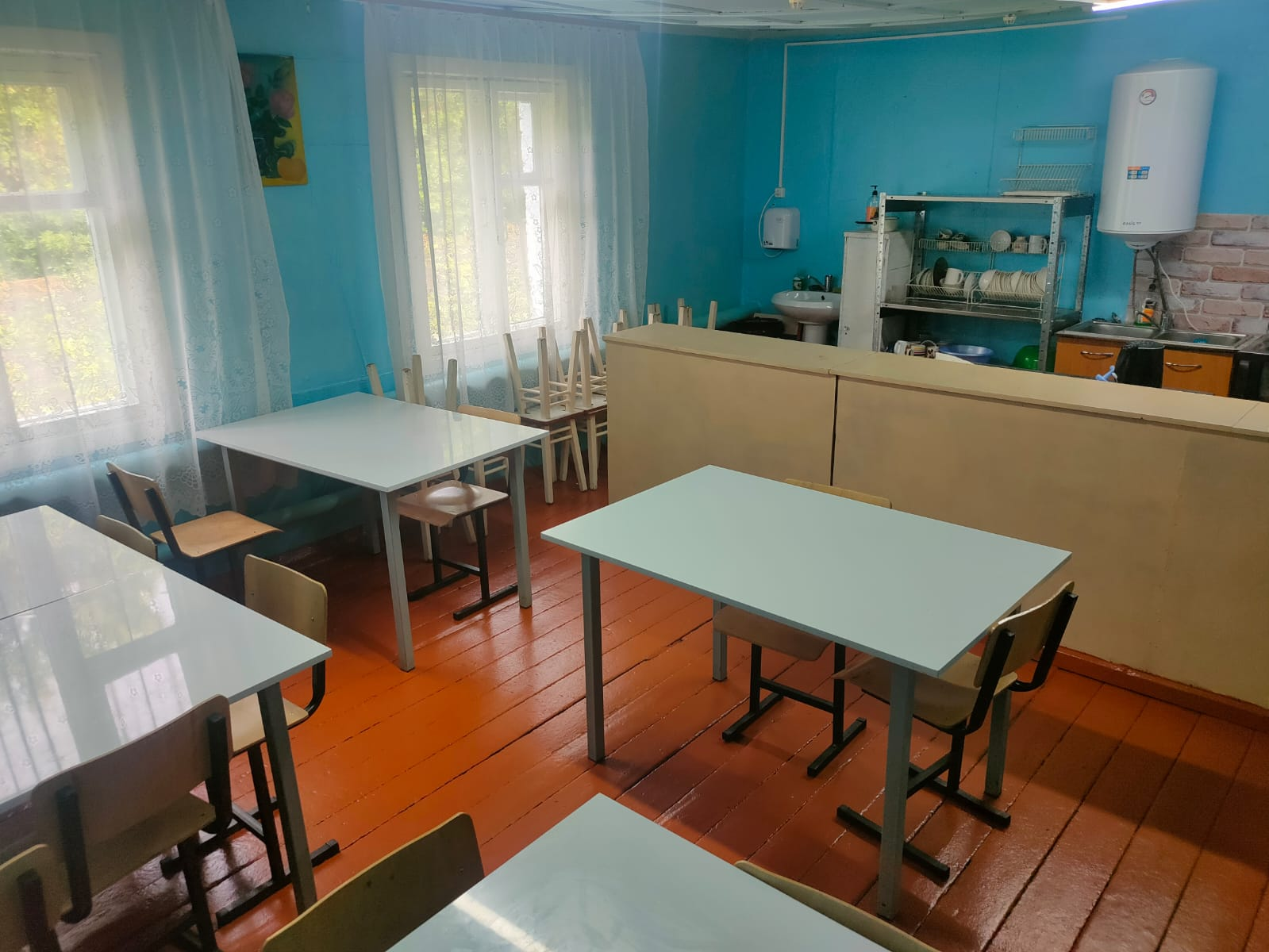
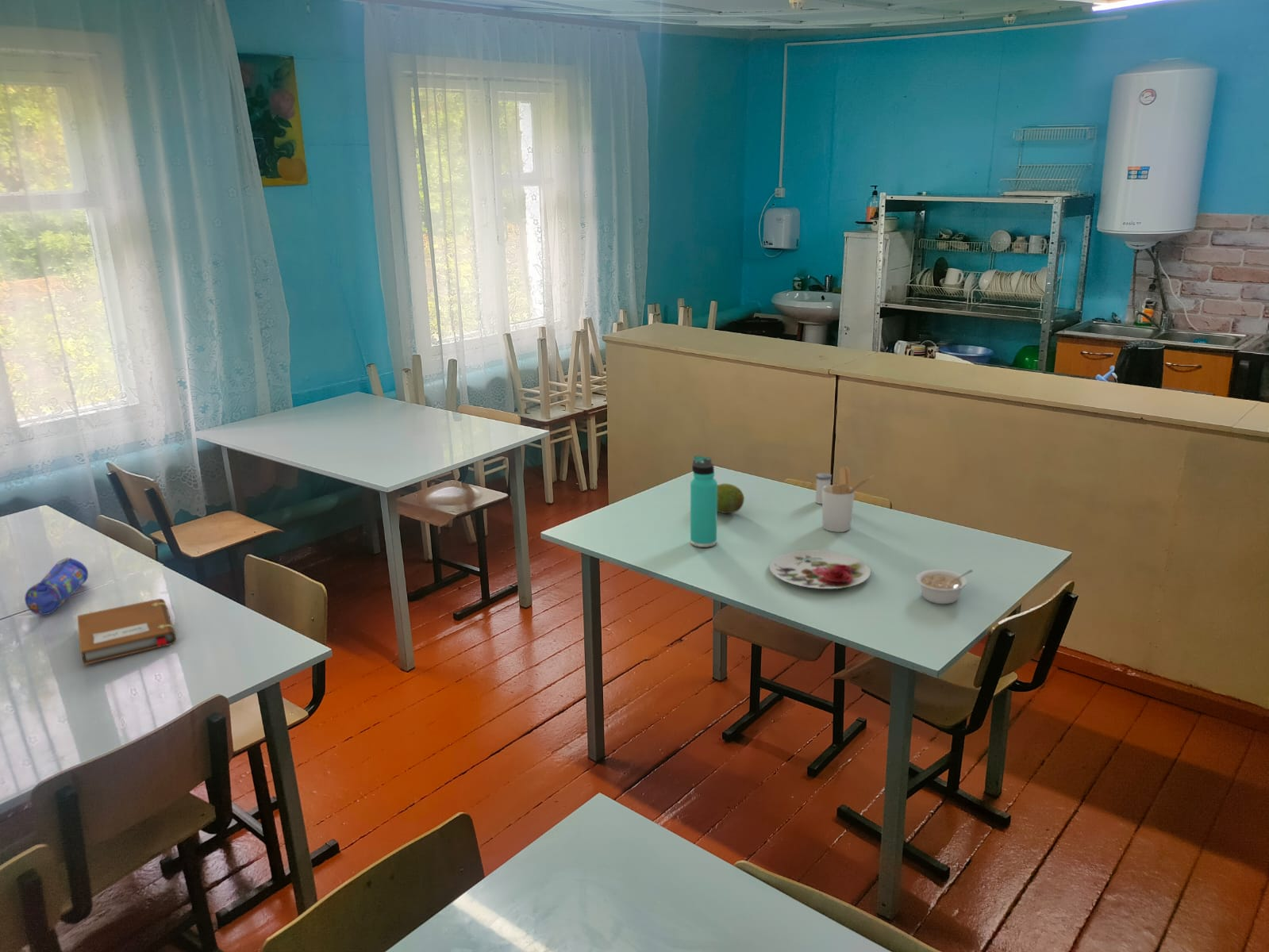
+ legume (941, 585)
+ fruit (722, 497)
+ utensil holder (846, 500)
+ plate (819, 567)
+ pencil case (58, 584)
+ notebook (126, 630)
+ salt shaker (822, 487)
+ thermos bottle (703, 501)
